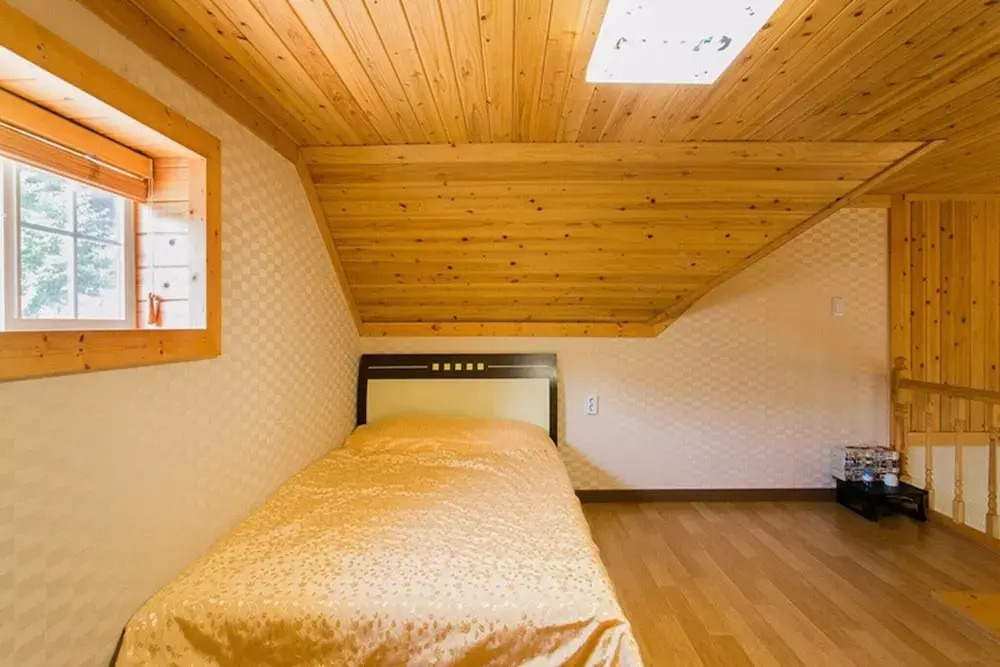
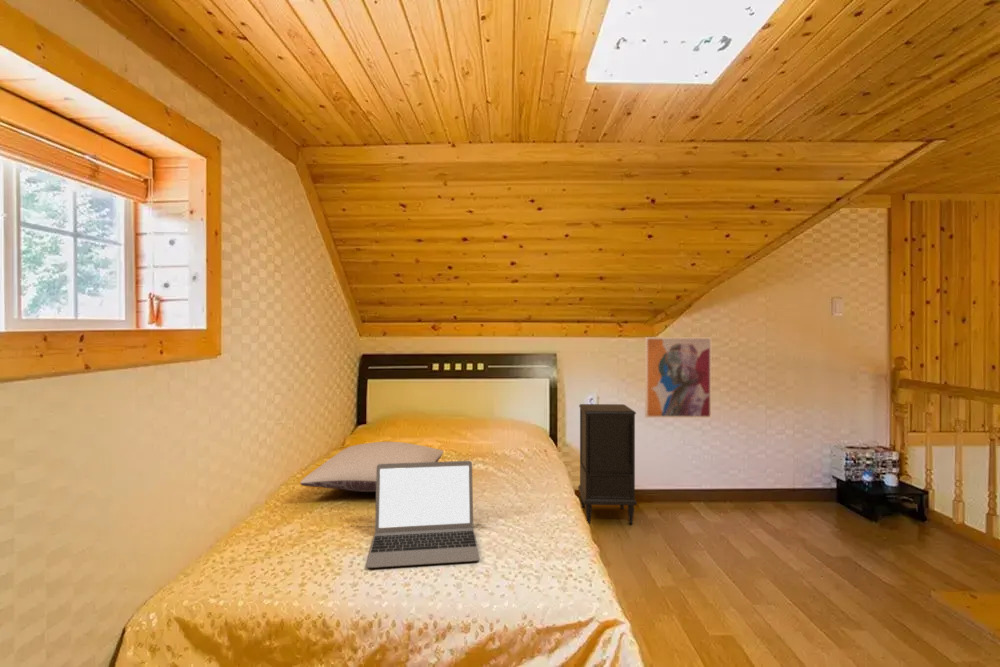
+ laptop (424, 509)
+ wall art (678, 377)
+ nightstand (606, 461)
+ pillow (380, 463)
